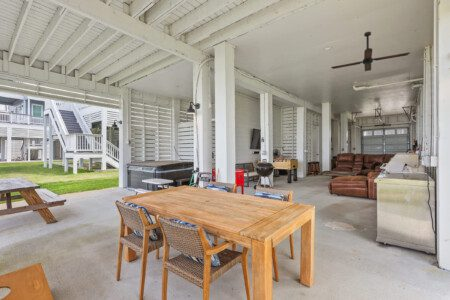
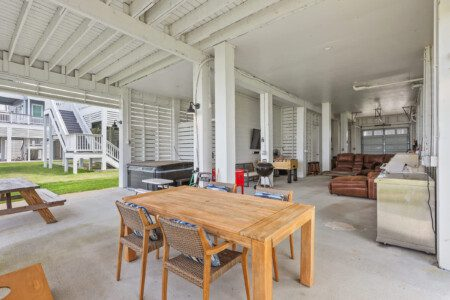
- ceiling fan (367, 48)
